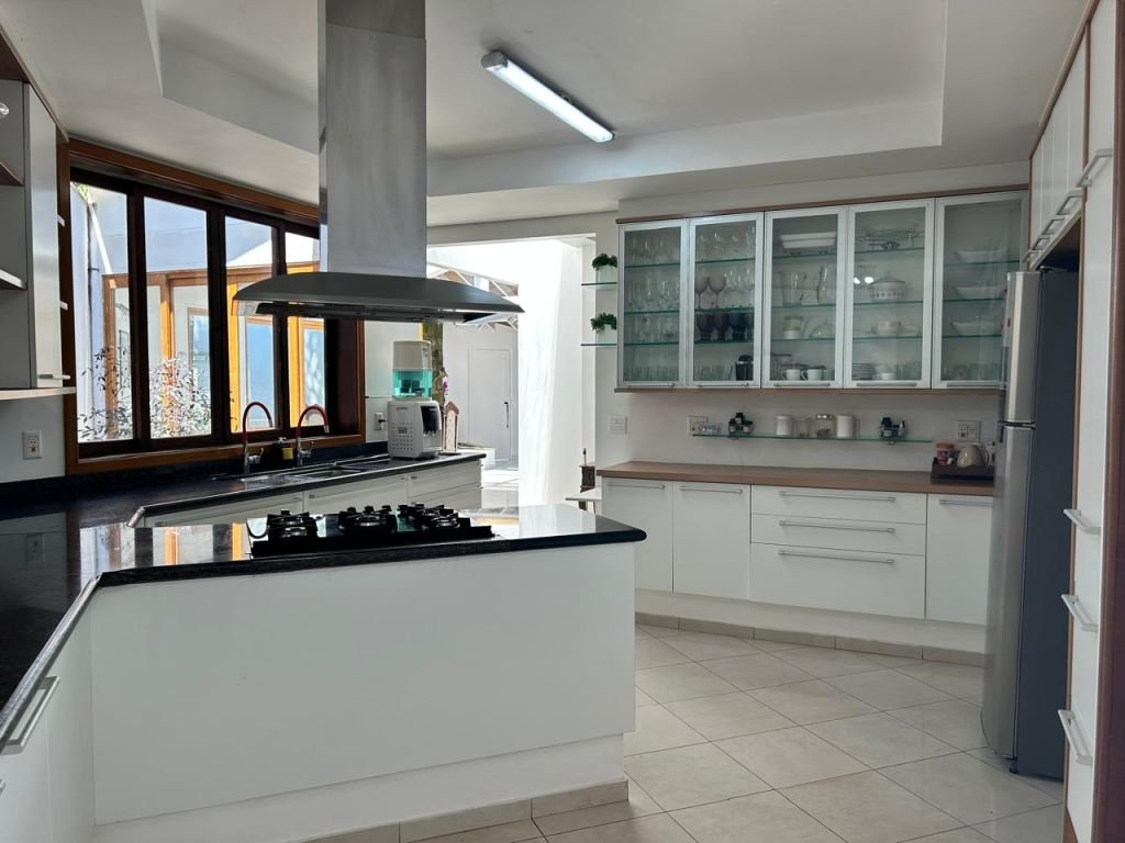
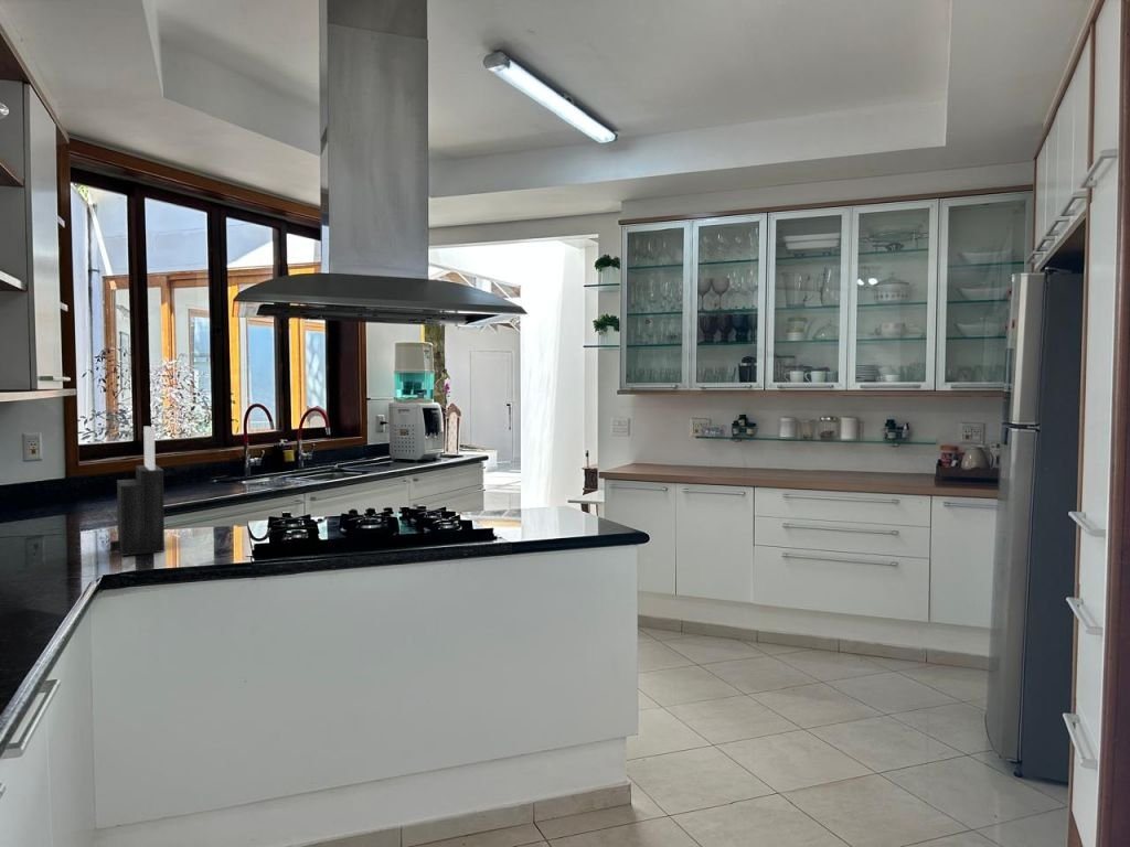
+ knife block (135, 489)
